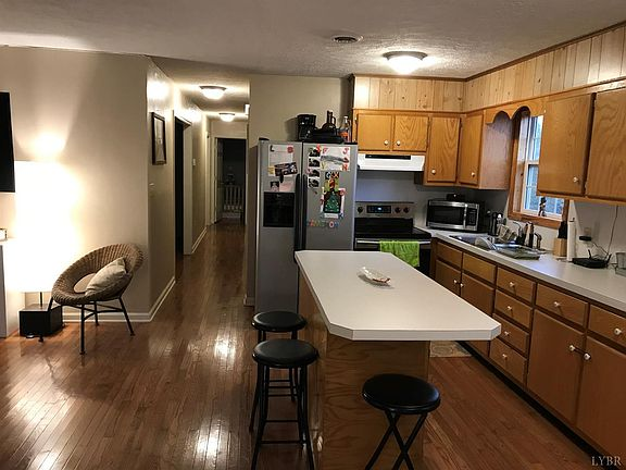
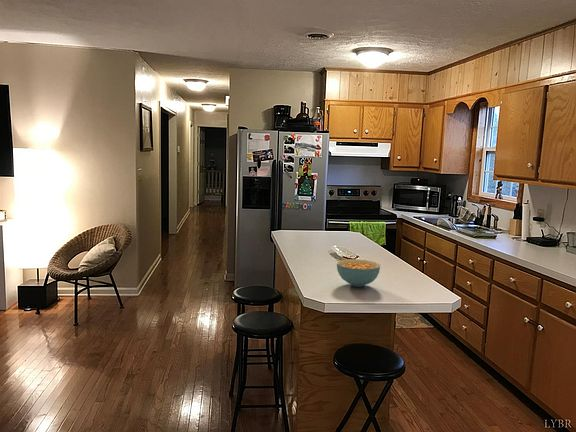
+ cereal bowl (358, 274)
